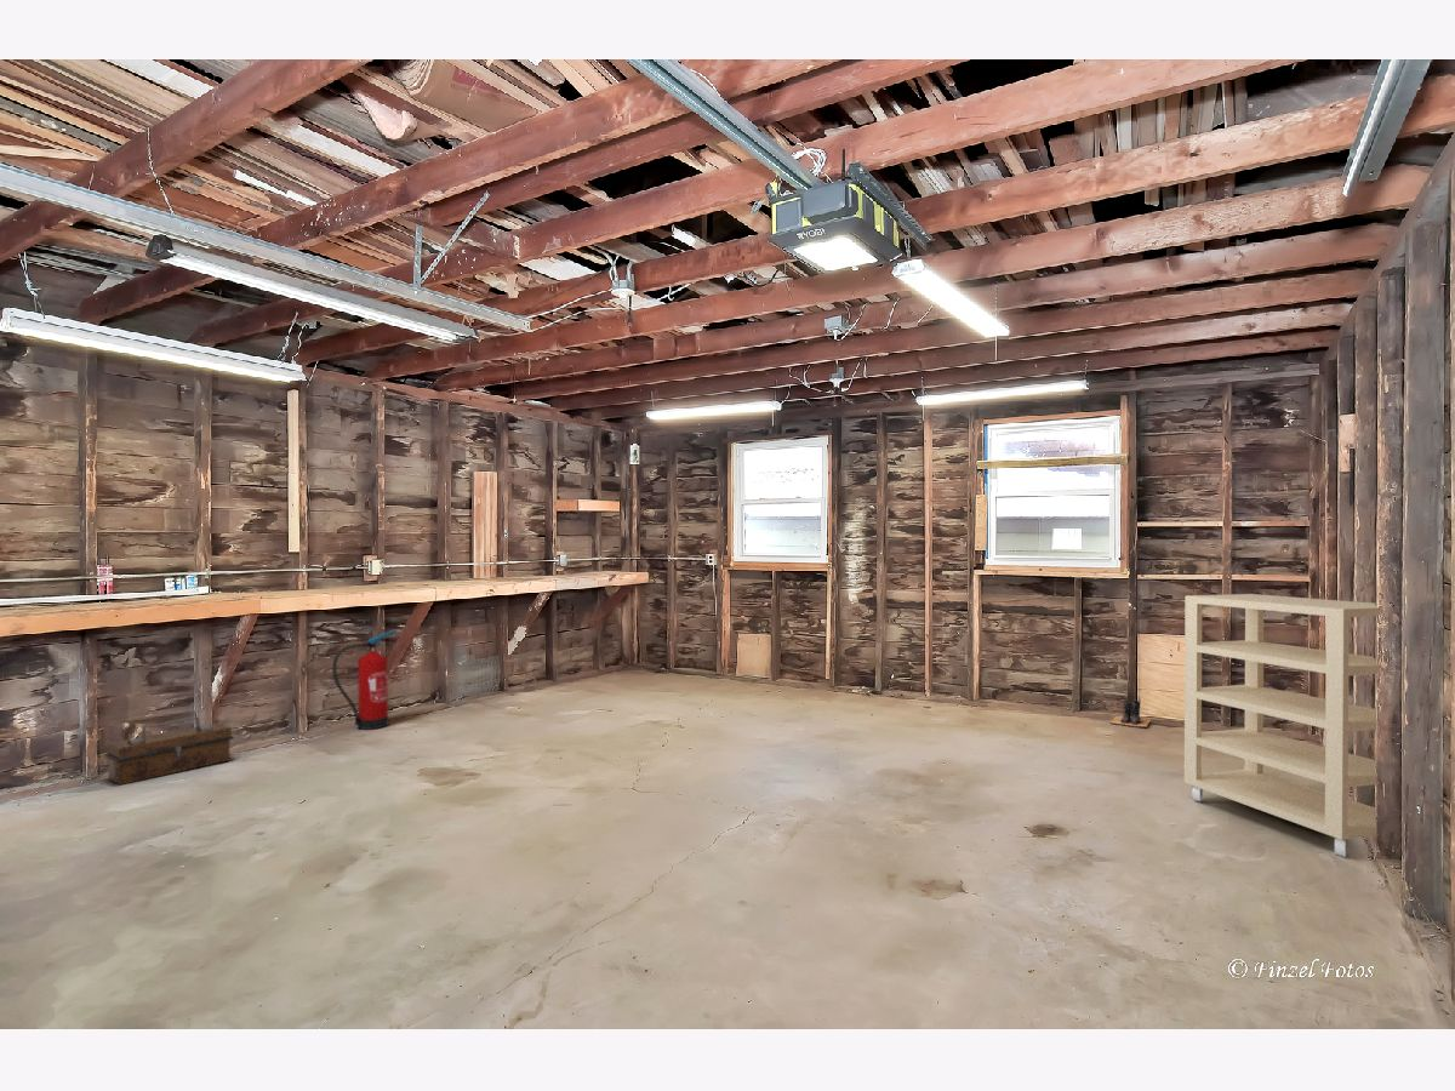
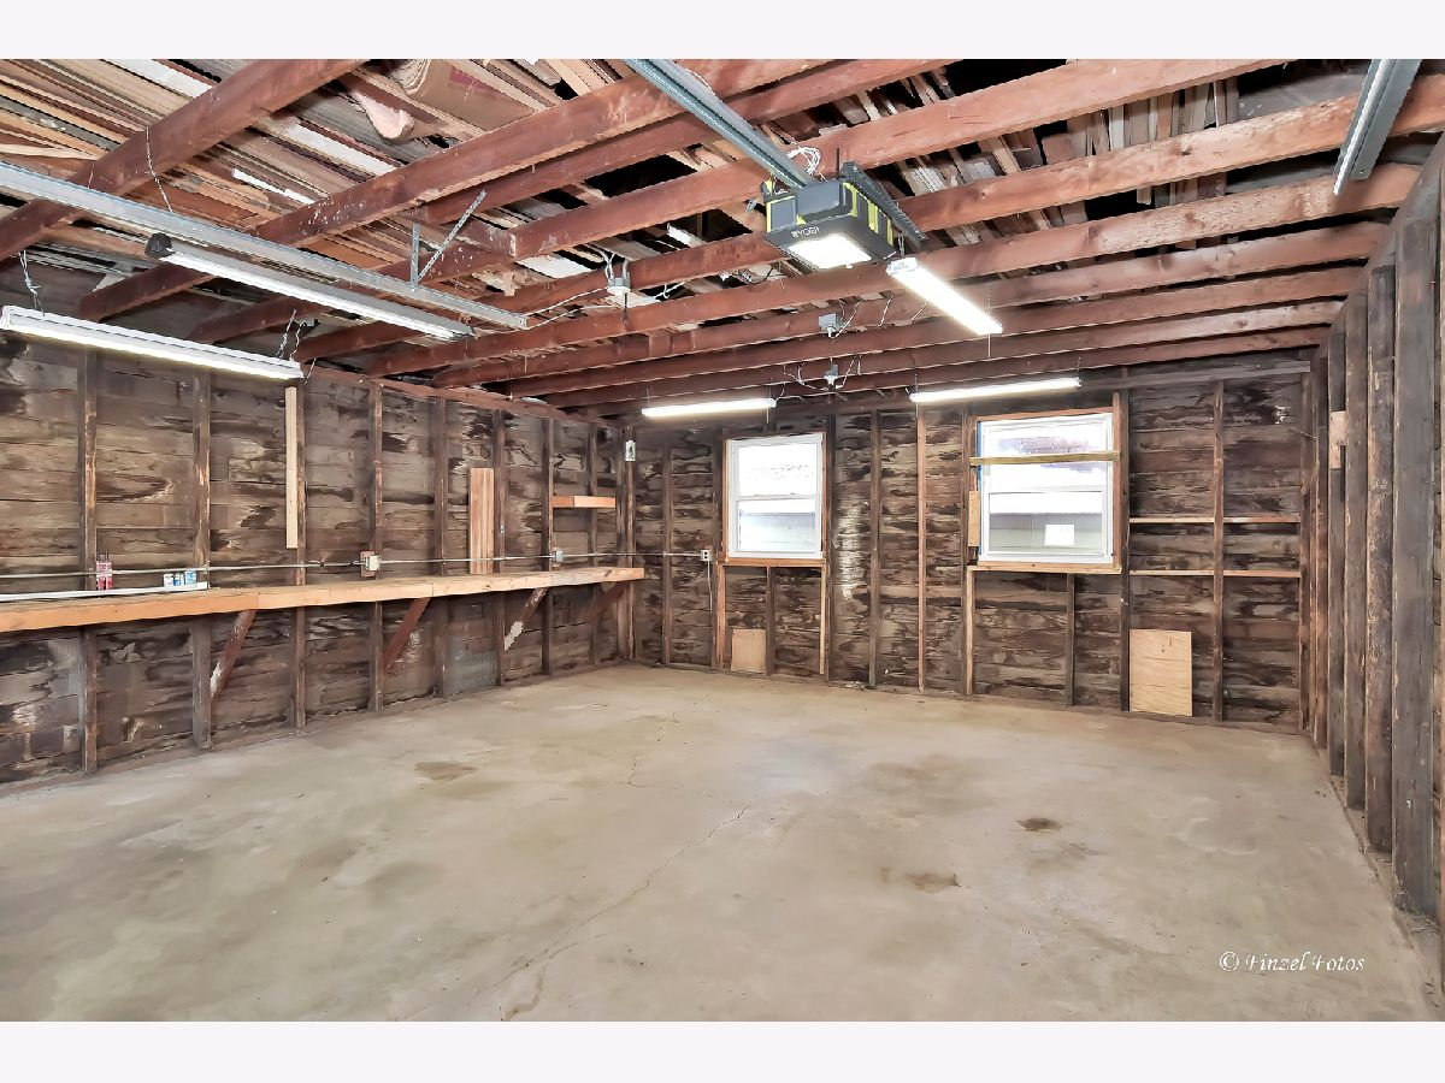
- toolbox (171, 744)
- boots (1130, 712)
- shelving unit (1290, 710)
- fire extinguisher (365, 680)
